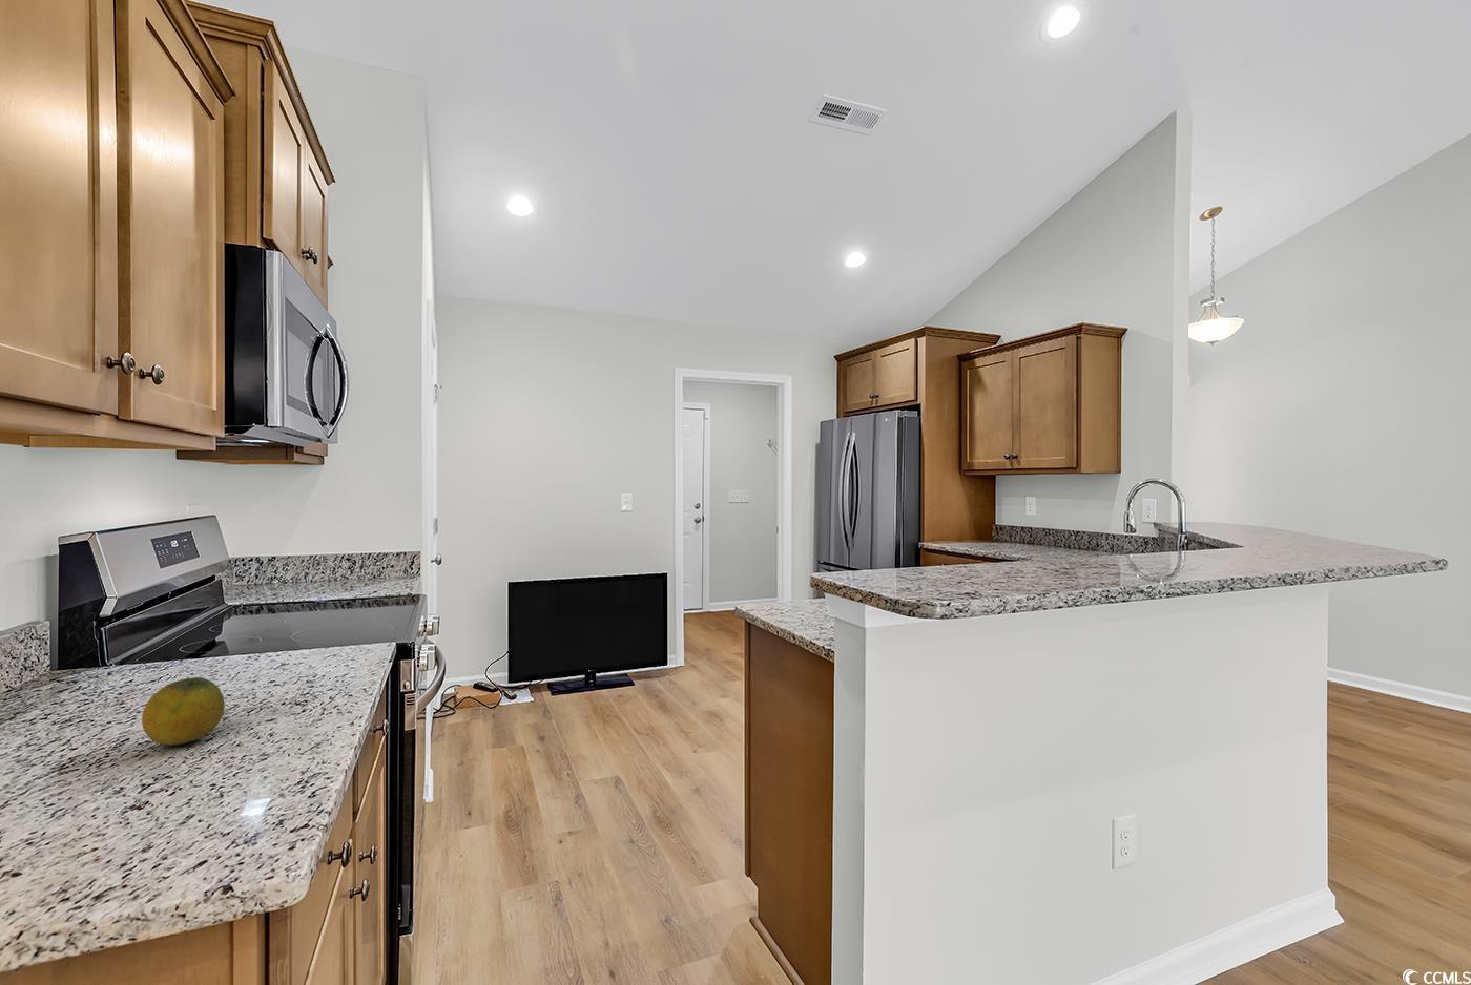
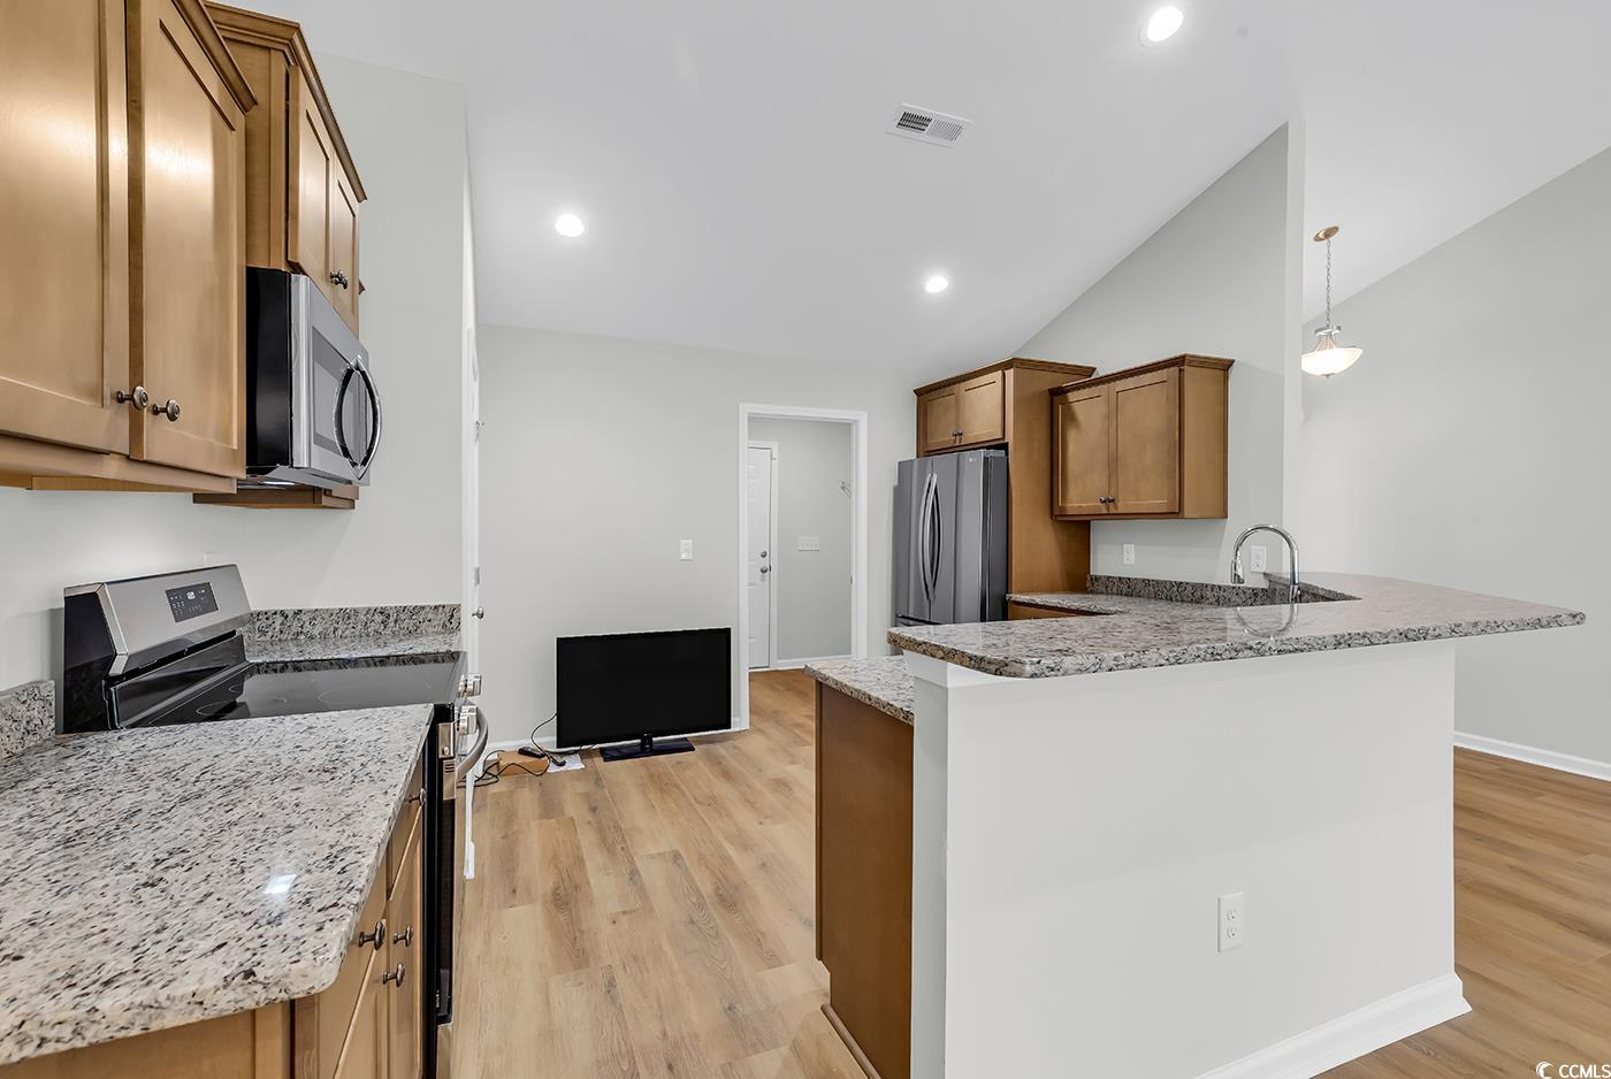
- fruit (184, 711)
